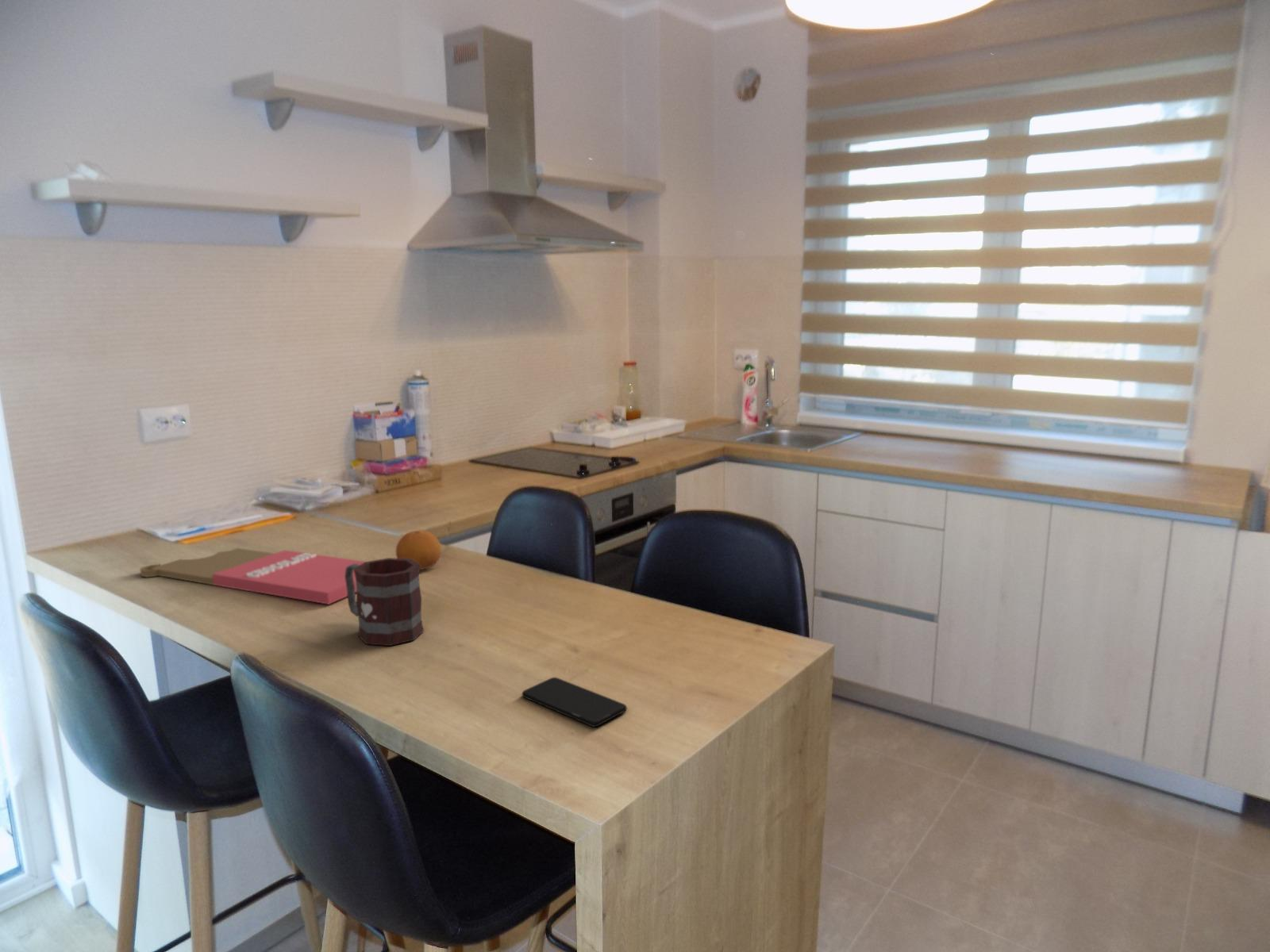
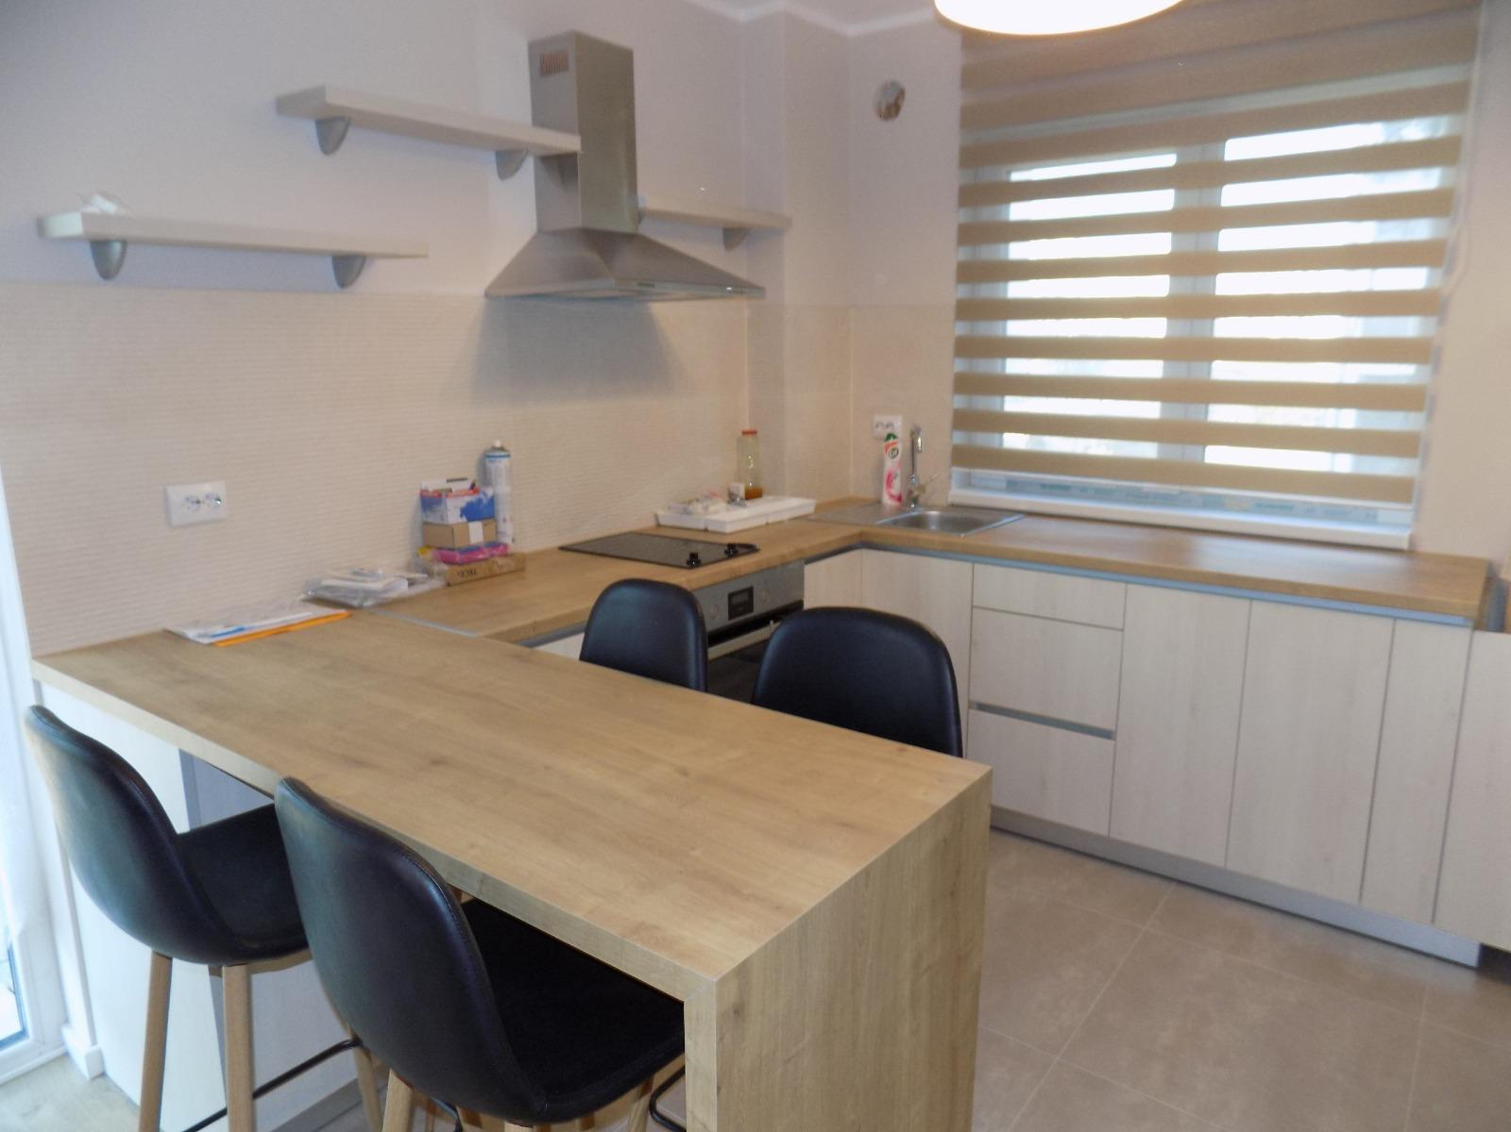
- smartphone (573, 701)
- fruit (418, 550)
- mug (379, 598)
- cutting board (264, 569)
